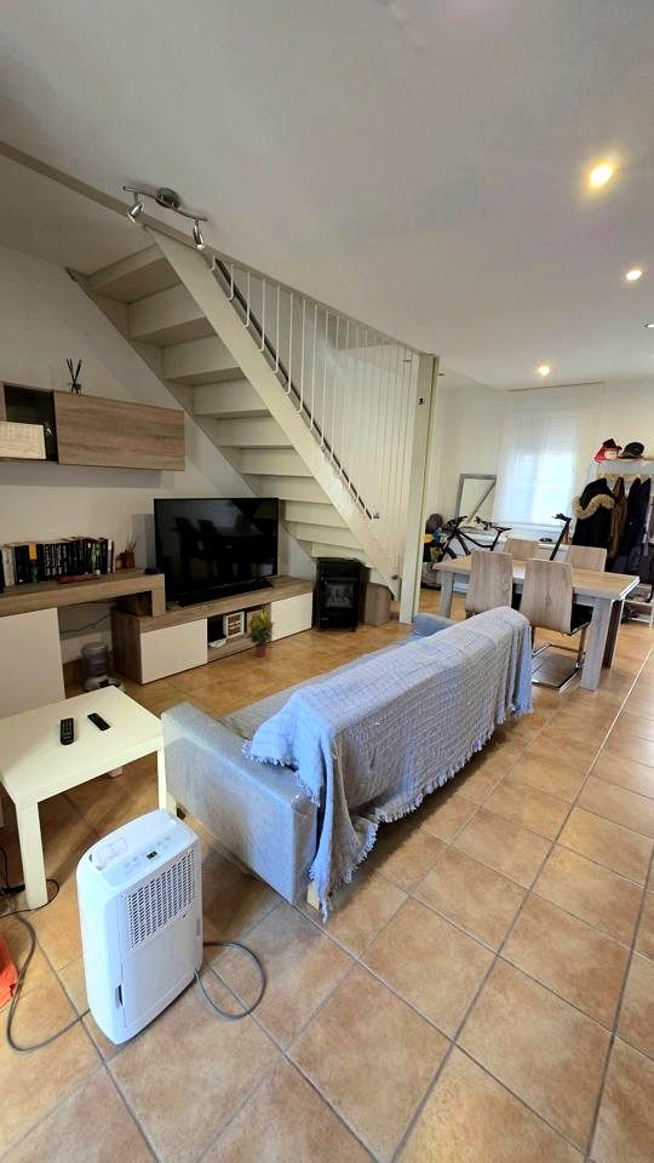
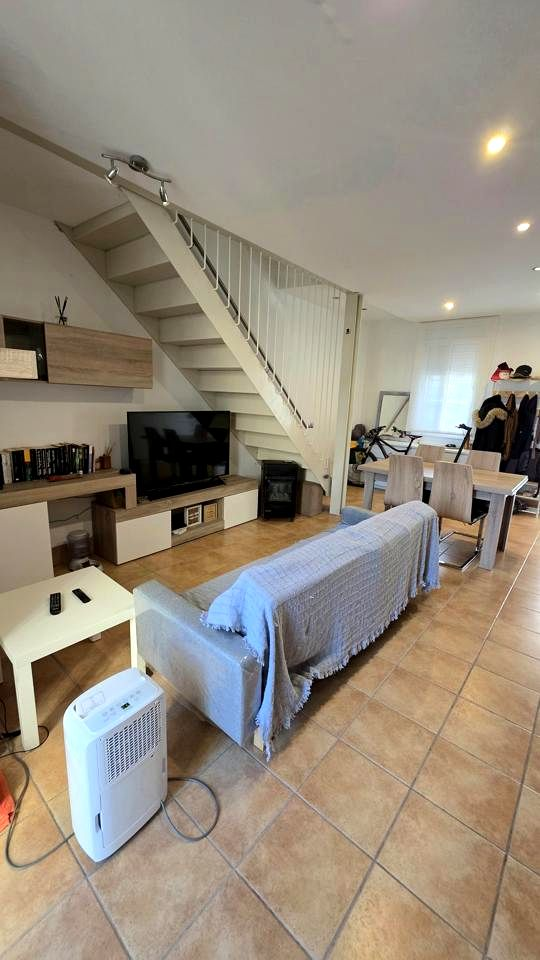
- potted plant (262, 632)
